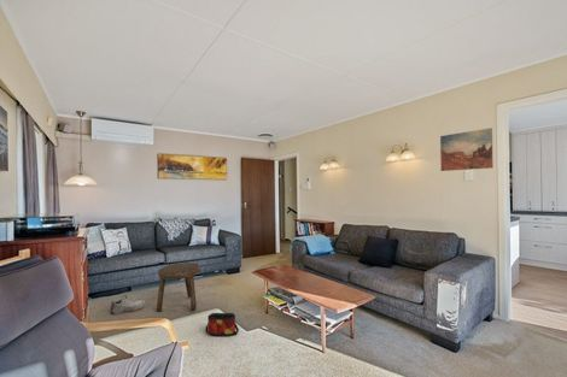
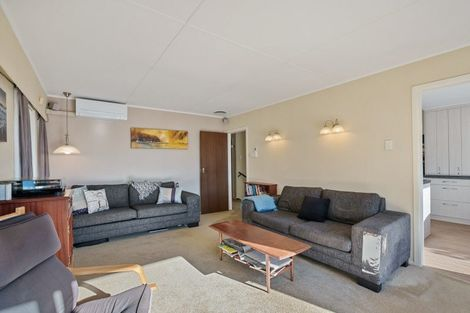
- wall art (464, 151)
- bag (222, 323)
- shoe (128, 302)
- stool (186, 285)
